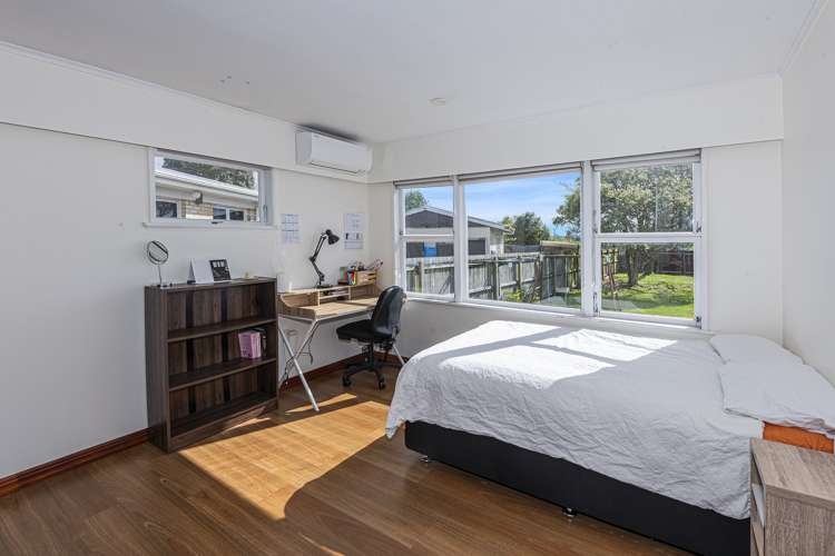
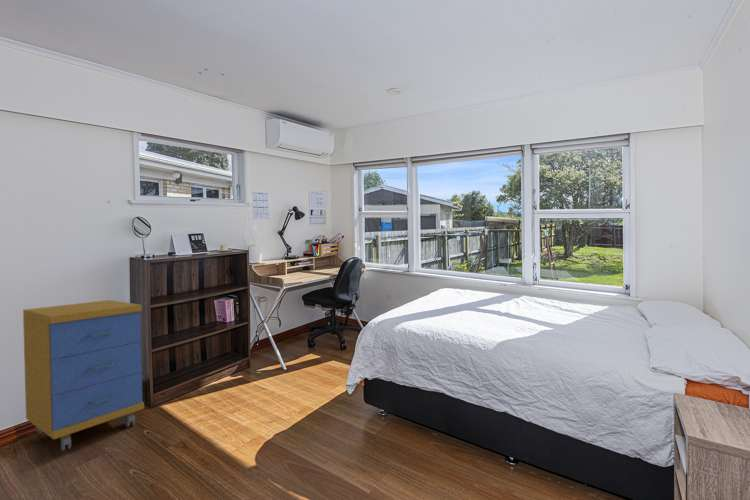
+ storage cabinet (85, 368)
